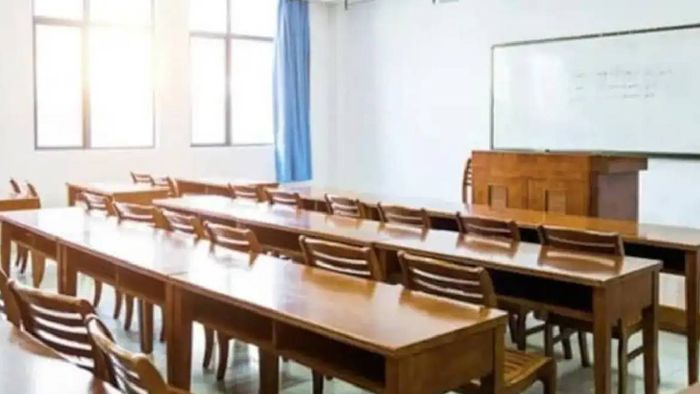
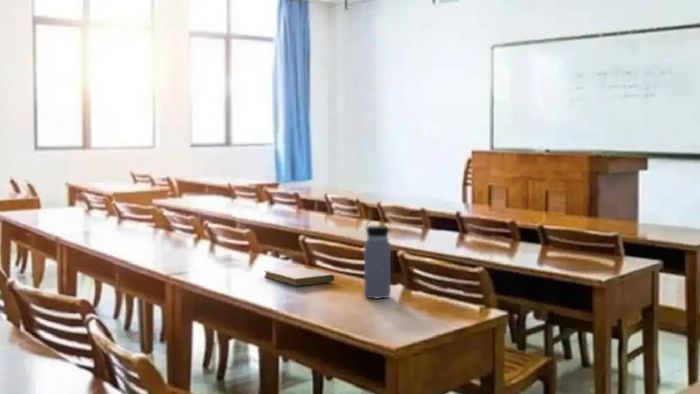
+ water bottle (377, 256)
+ notebook (298, 275)
